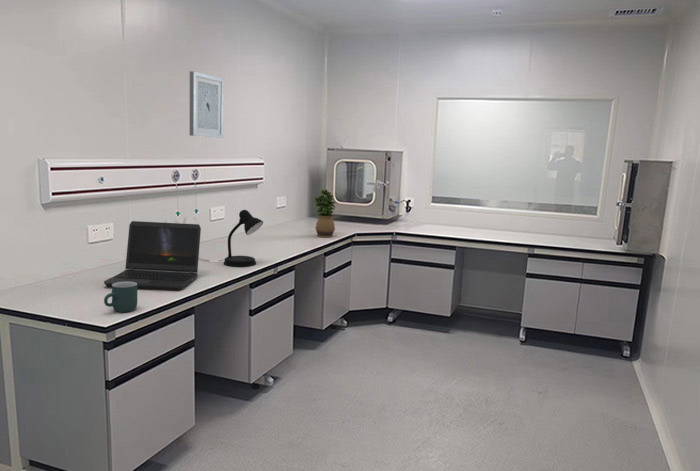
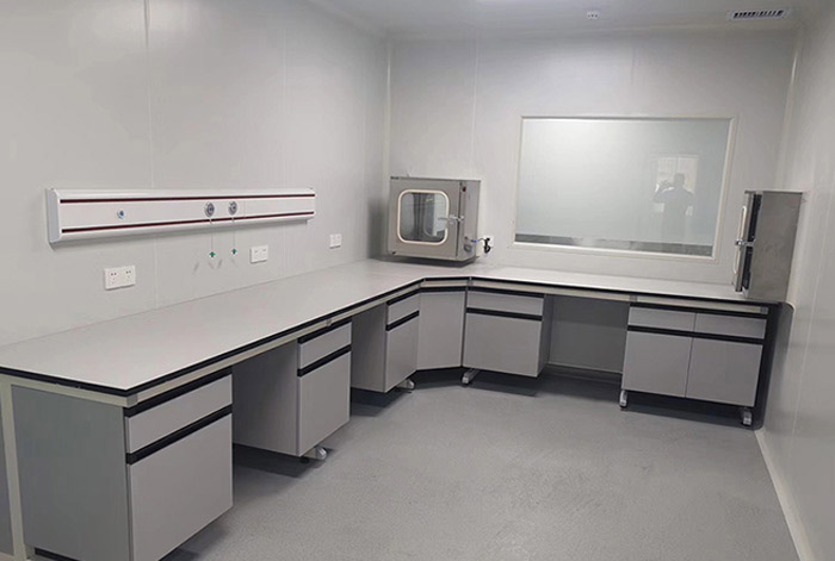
- desk lamp (228, 236)
- wall art (207, 106)
- laptop computer (154, 254)
- mug (122, 298)
- potted plant (324, 213)
